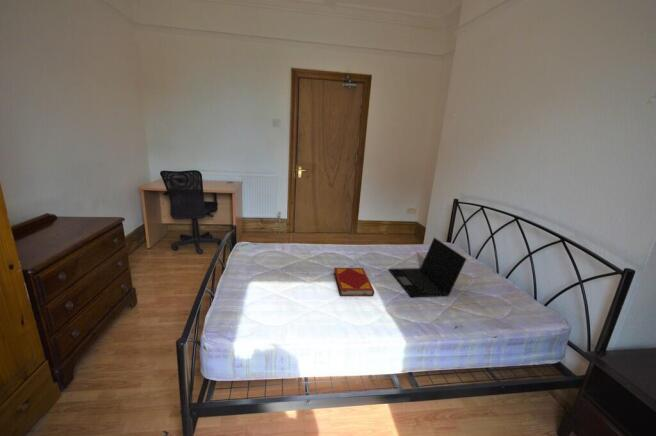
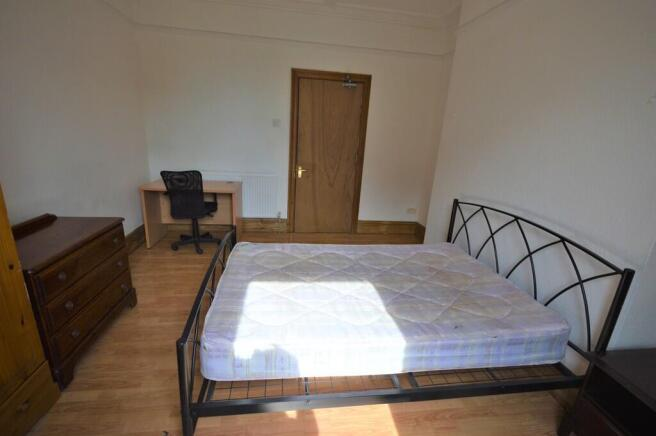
- hardback book (352, 280)
- laptop (424, 265)
